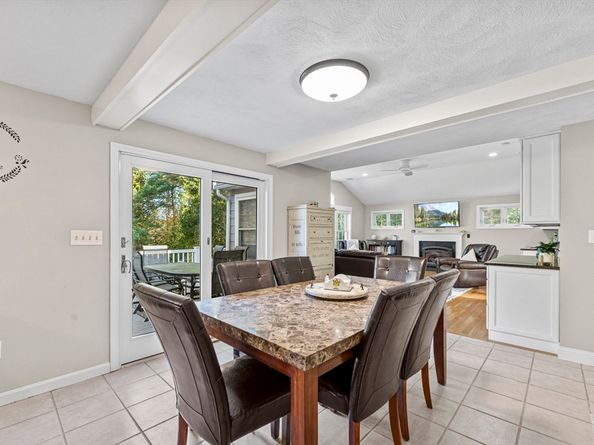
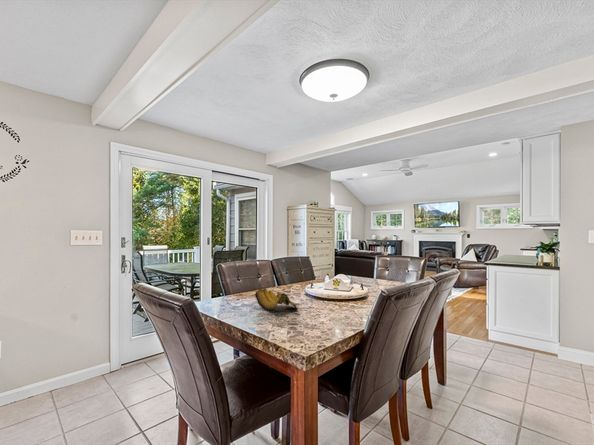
+ banana bunch (278, 298)
